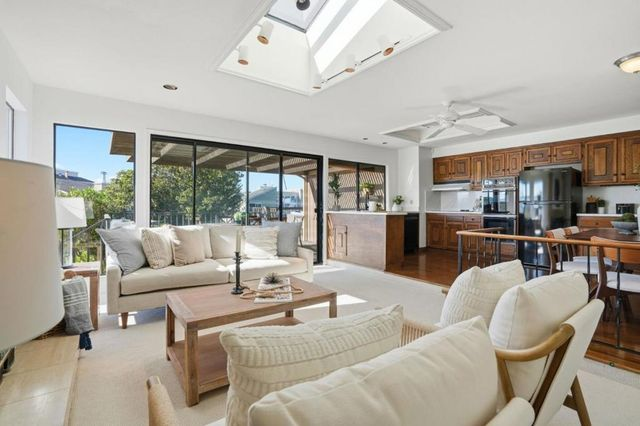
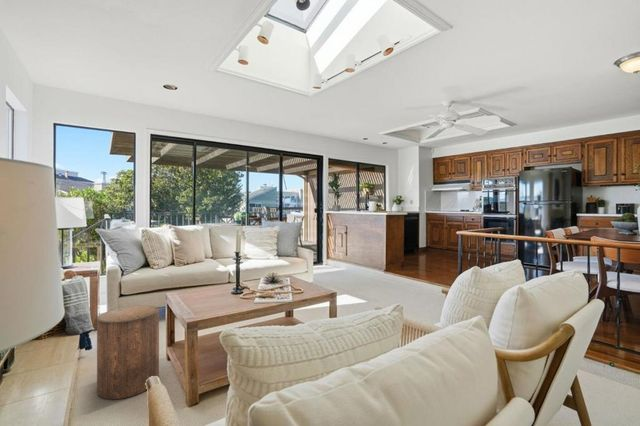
+ stool (129, 348)
